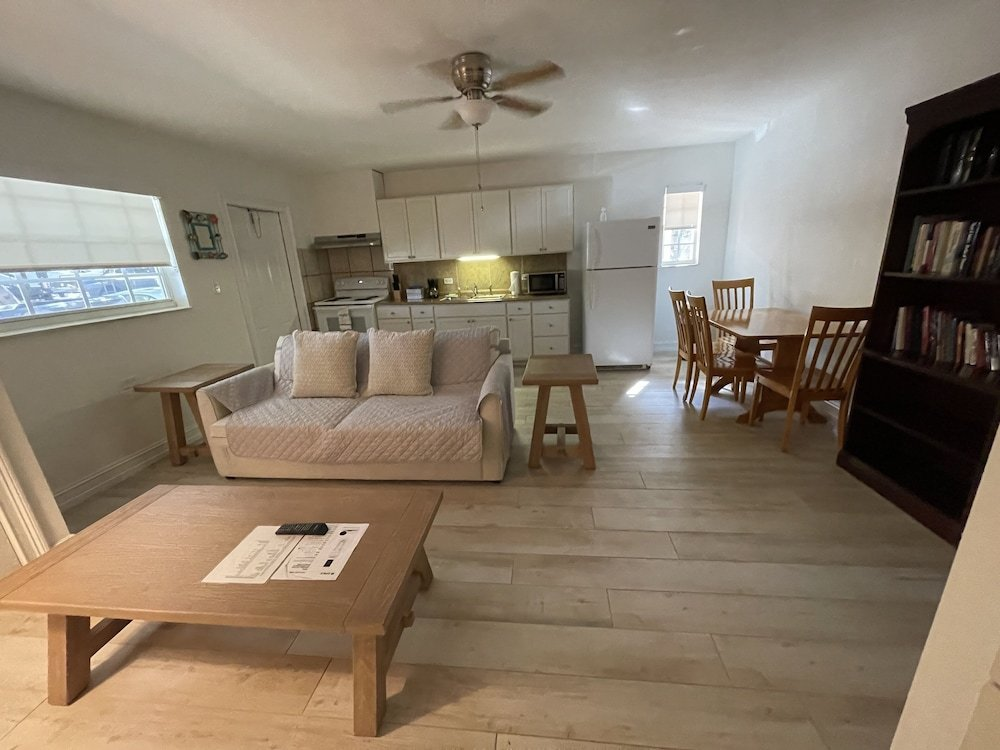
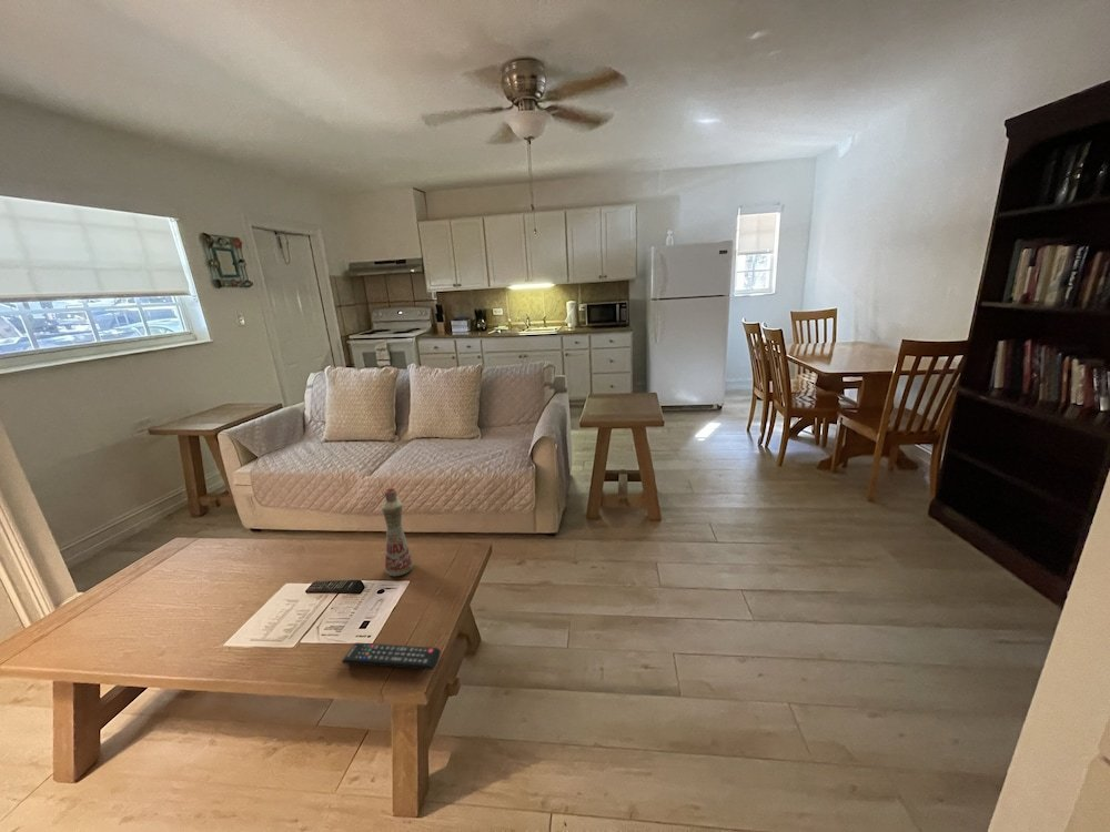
+ bottle (394, 530)
+ remote control (391, 657)
